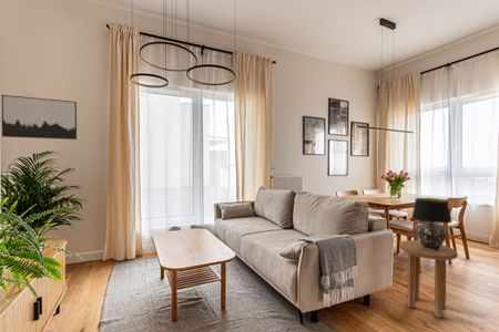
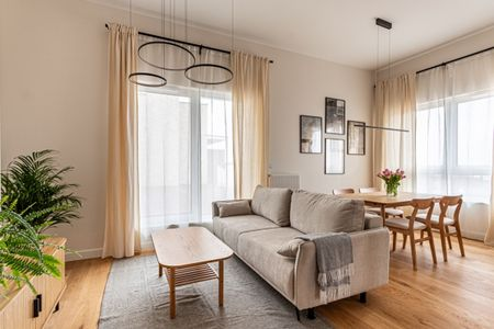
- wall art (41, 117)
- table lamp (430, 224)
- side table (418, 277)
